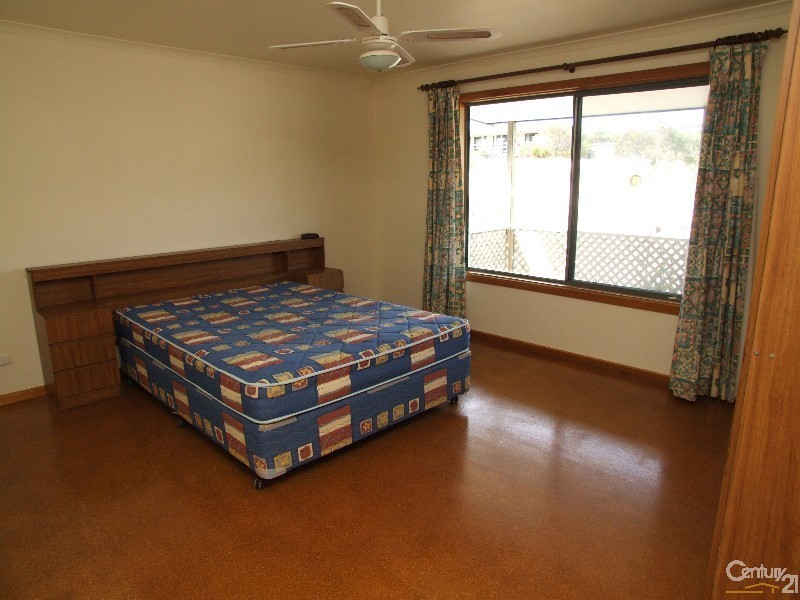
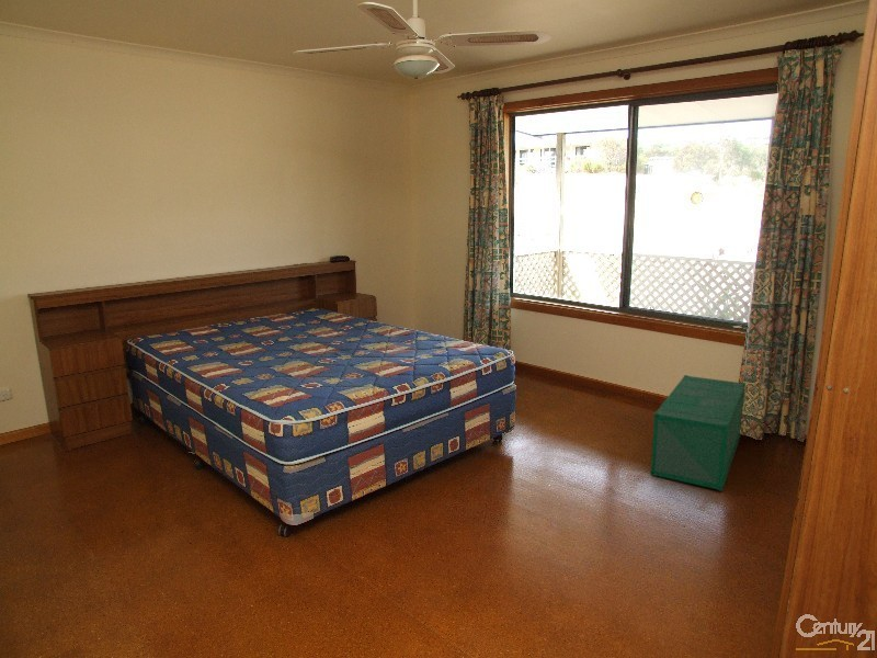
+ storage bin (701, 426)
